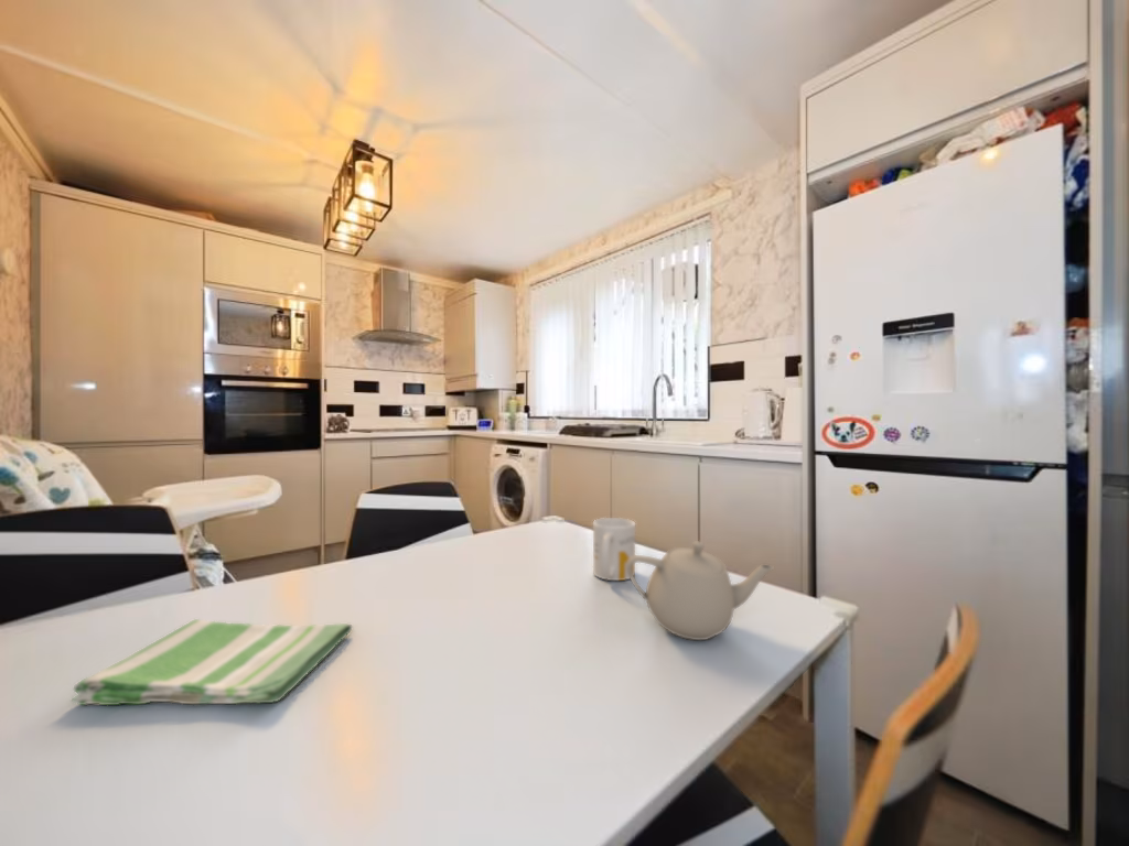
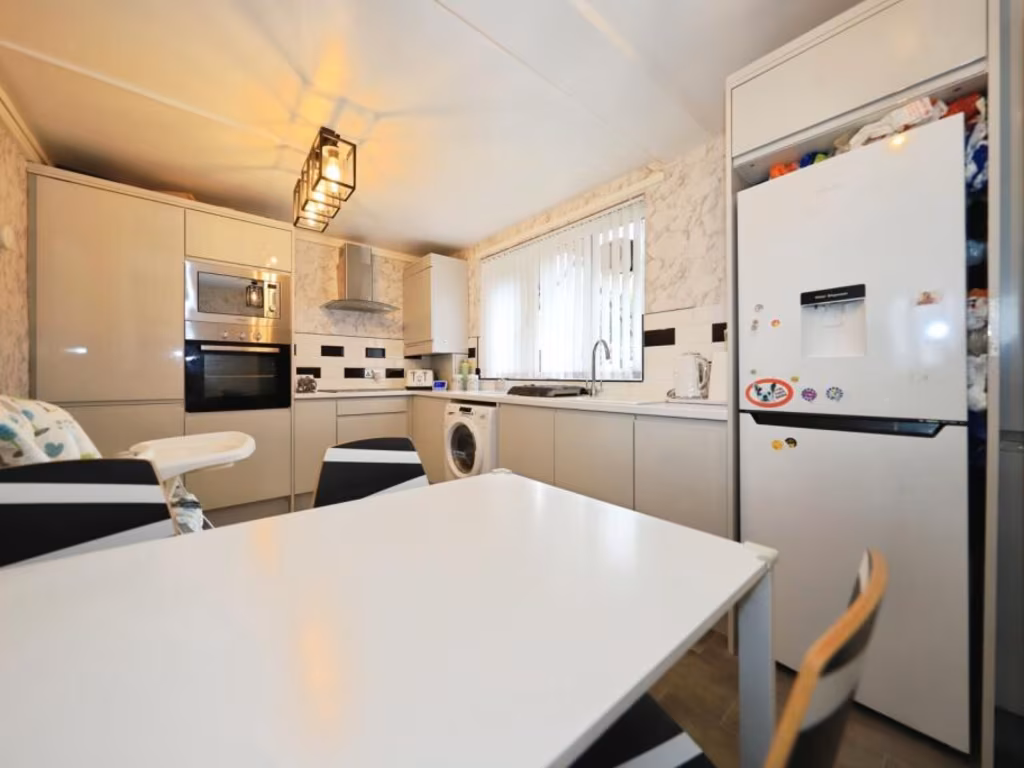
- teapot (698, 583)
- mug (615, 550)
- dish towel (229, 654)
